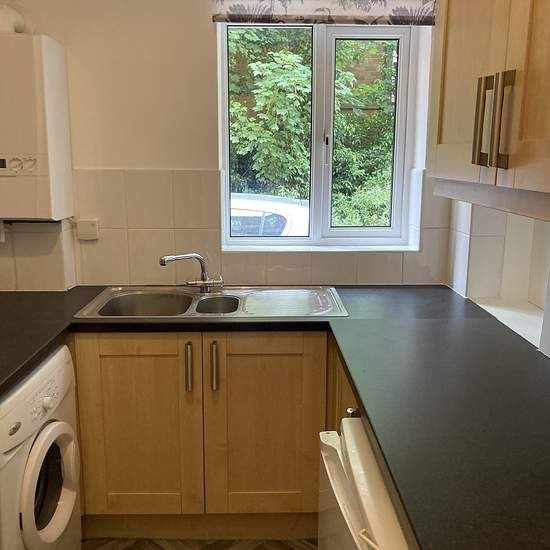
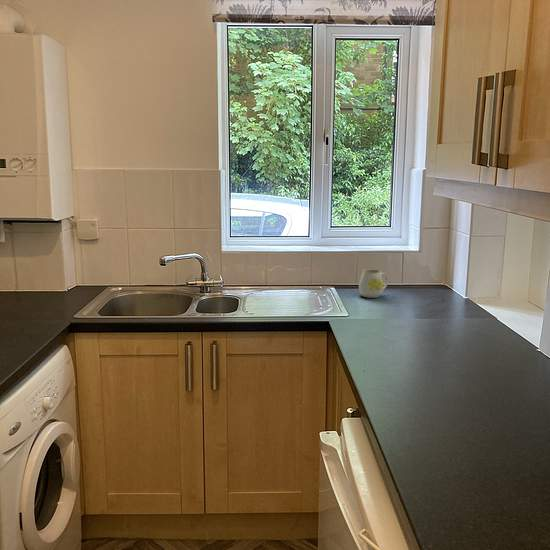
+ mug (374, 283)
